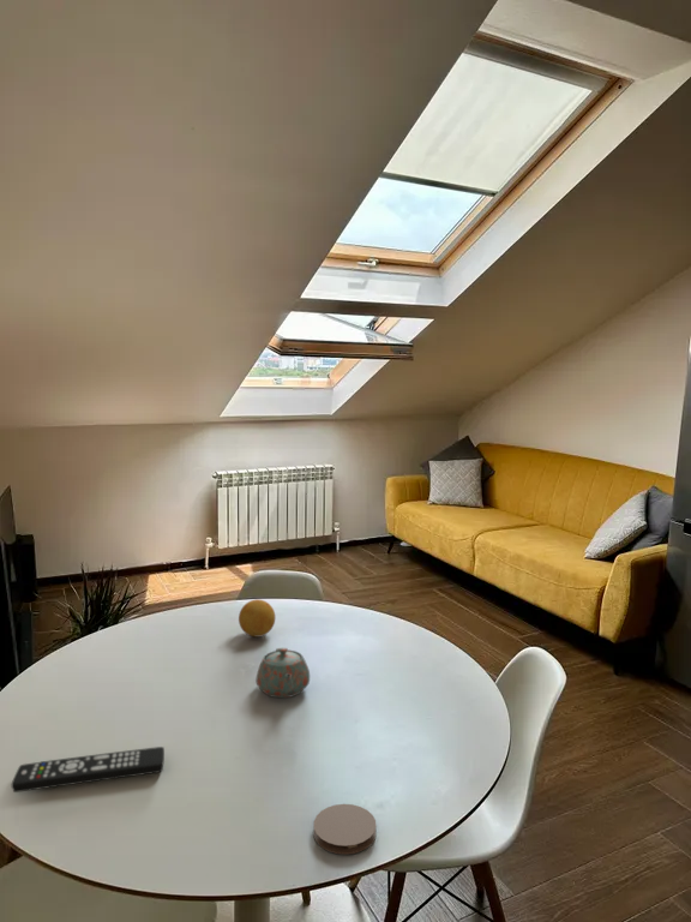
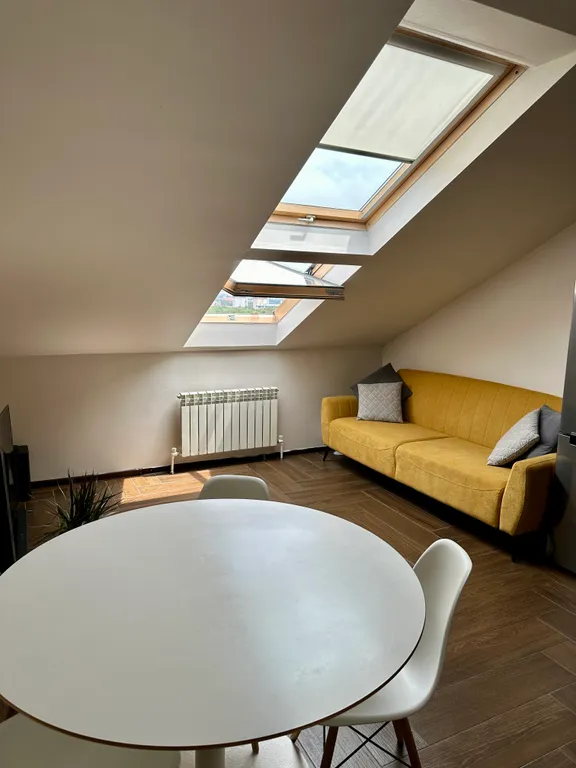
- teapot (283, 670)
- remote control (91, 768)
- fruit (257, 617)
- coaster (344, 827)
